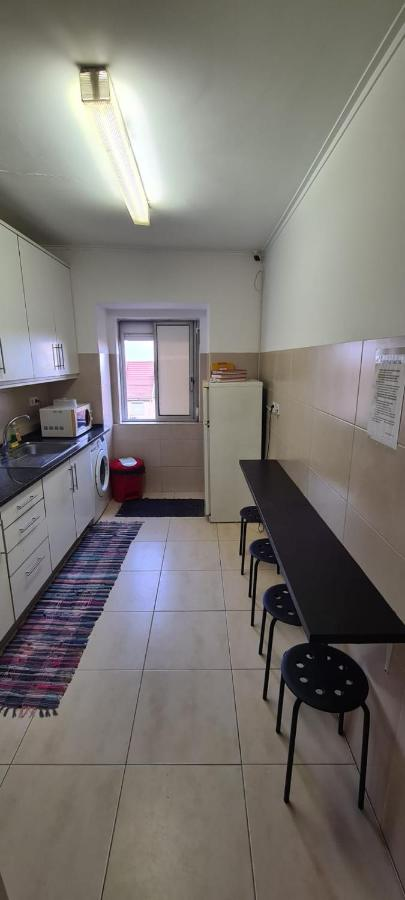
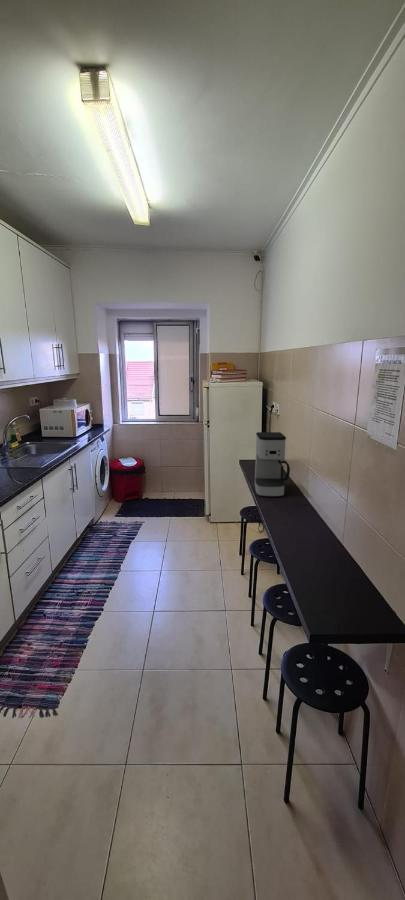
+ coffee maker (272, 463)
